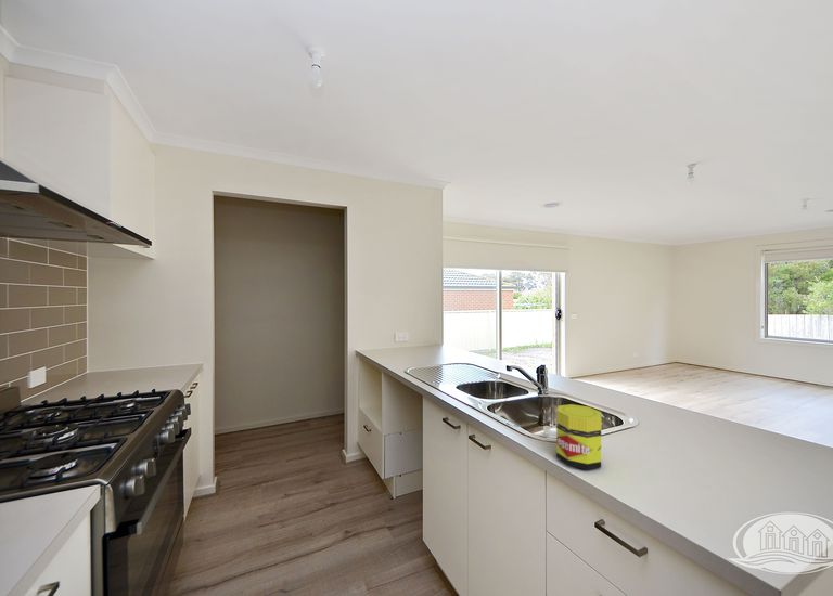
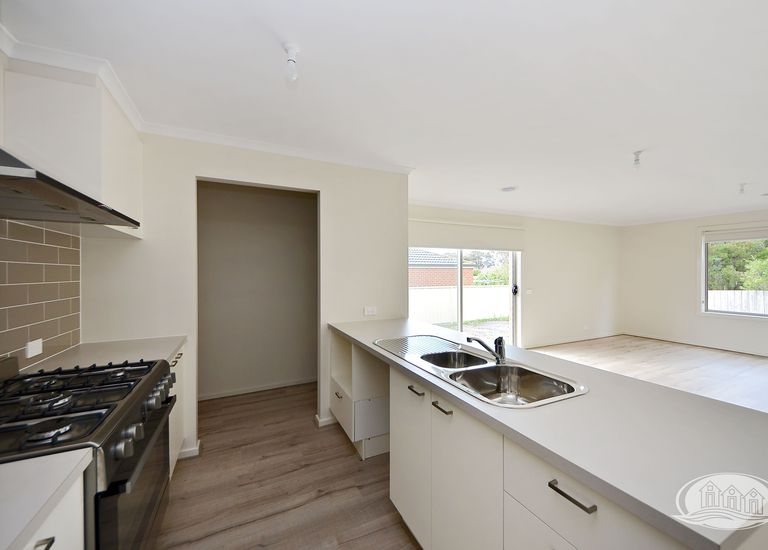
- jar (578, 436)
